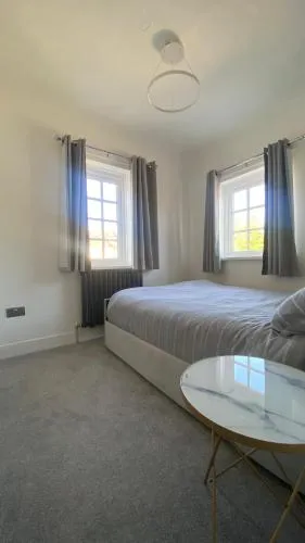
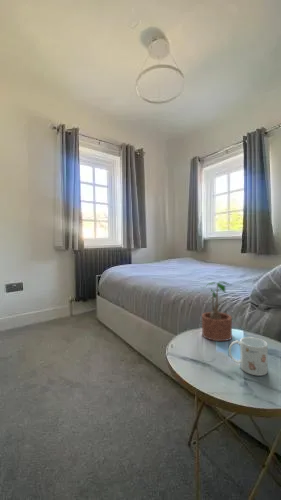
+ mug (247, 354)
+ potted plant (217, 309)
